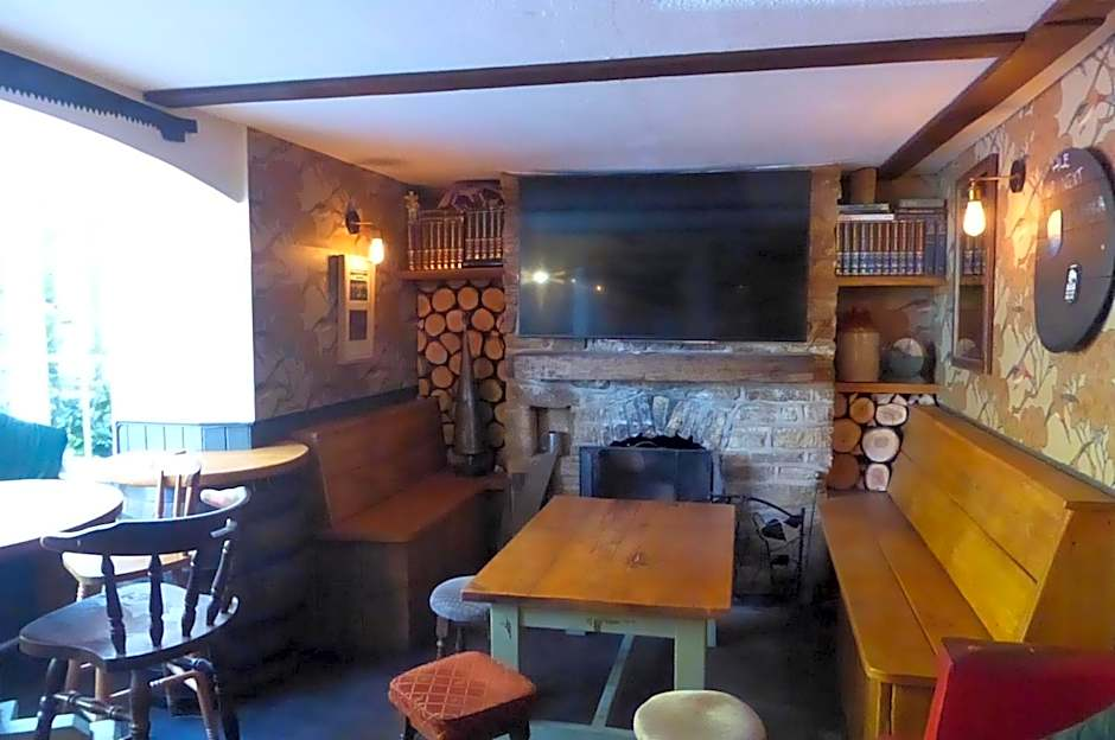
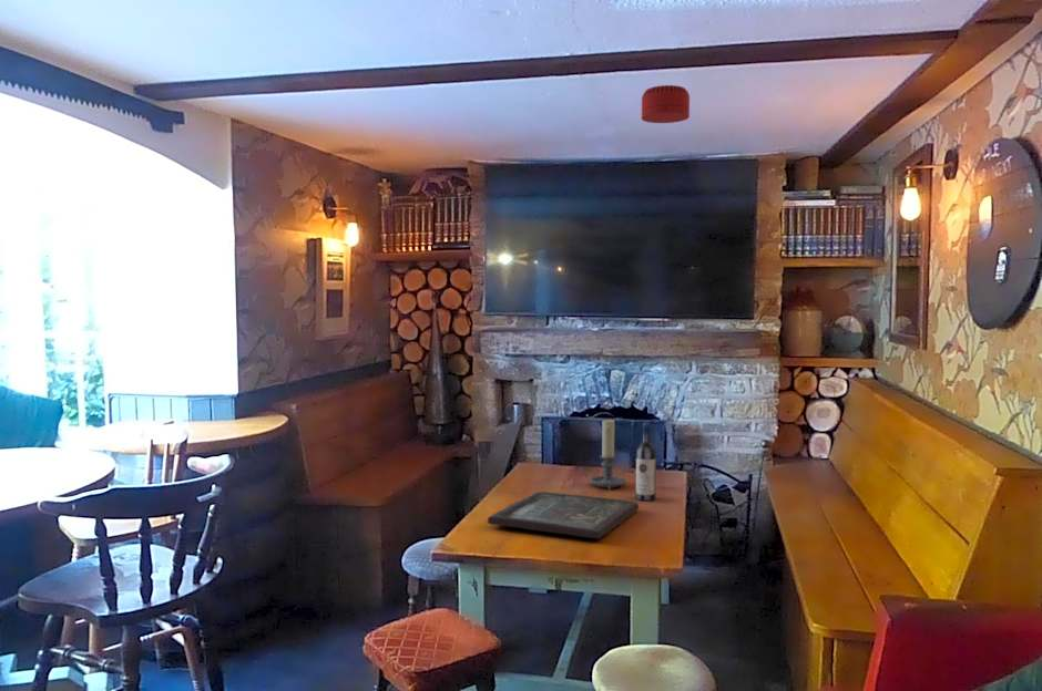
+ board game (565, 512)
+ wine bottle (645, 460)
+ smoke detector (665, 103)
+ candle holder (607, 453)
